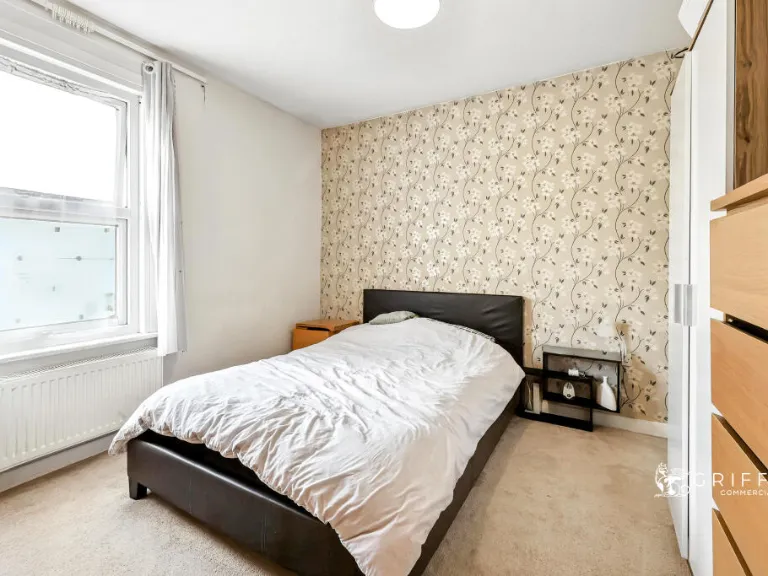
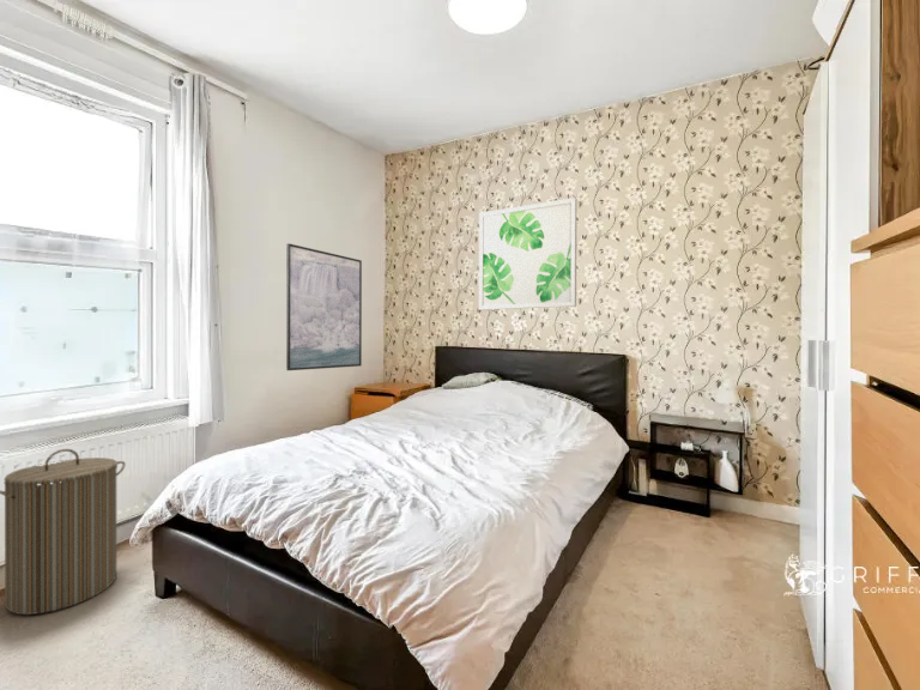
+ wall art (525, 256)
+ laundry hamper (63, 519)
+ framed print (327, 310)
